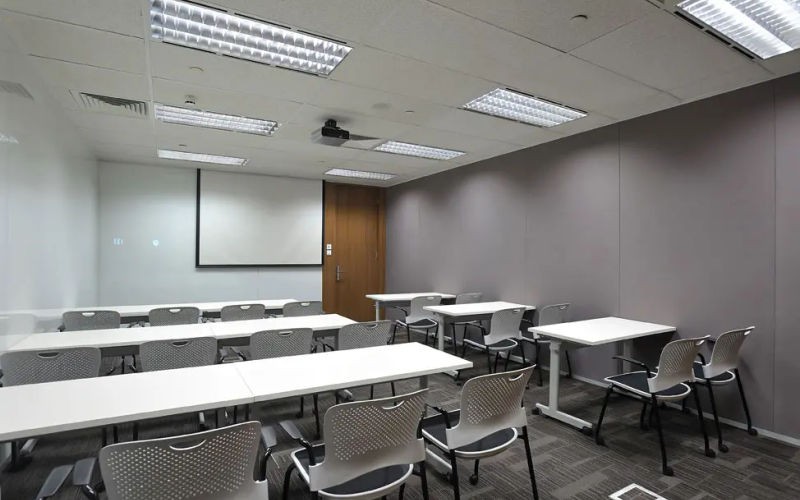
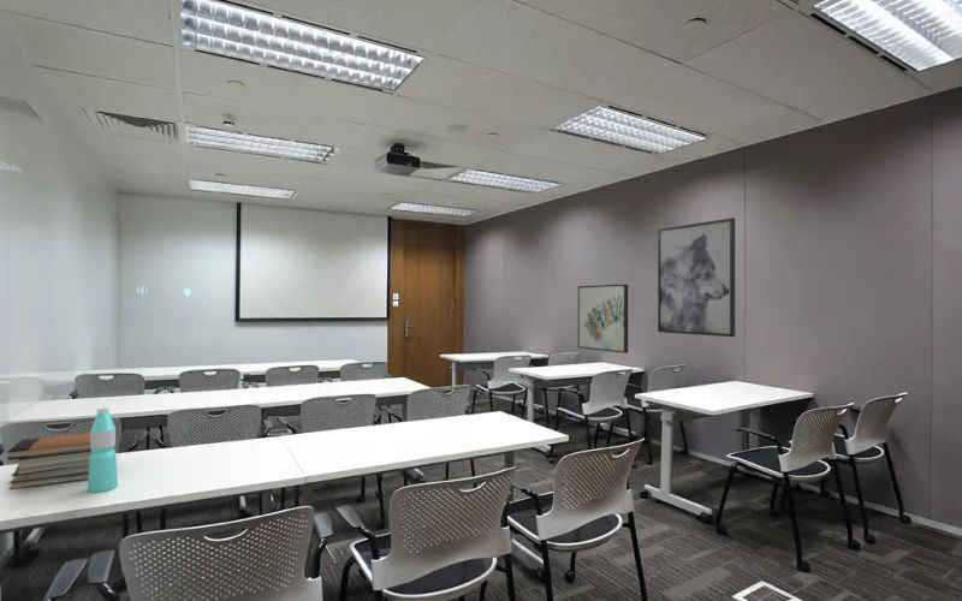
+ book stack (64, 458)
+ water bottle (102, 447)
+ wall art (601, 317)
+ wall art (694, 279)
